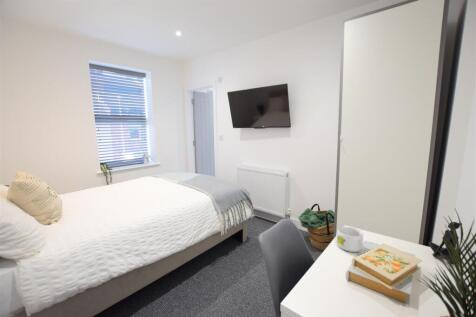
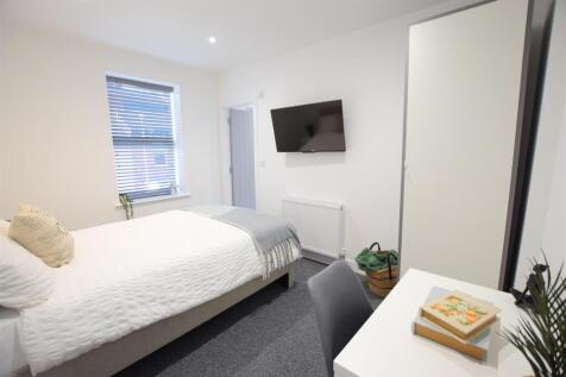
- mug (349, 239)
